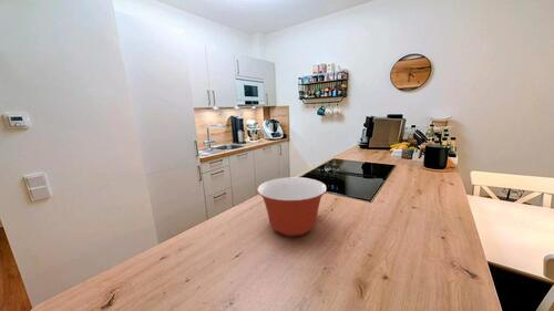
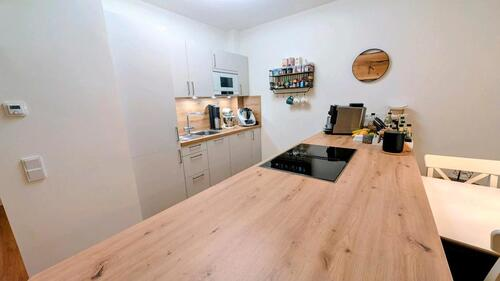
- mixing bowl (291, 207)
